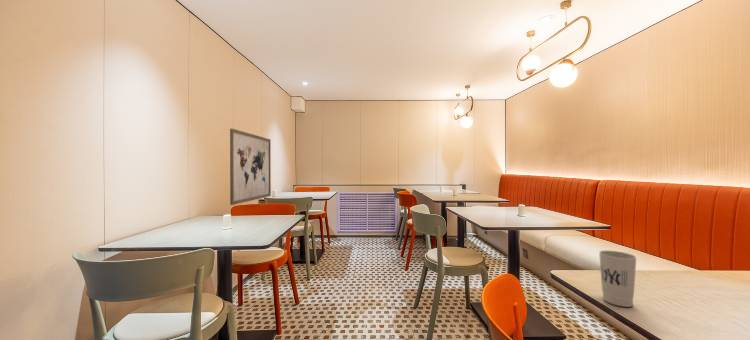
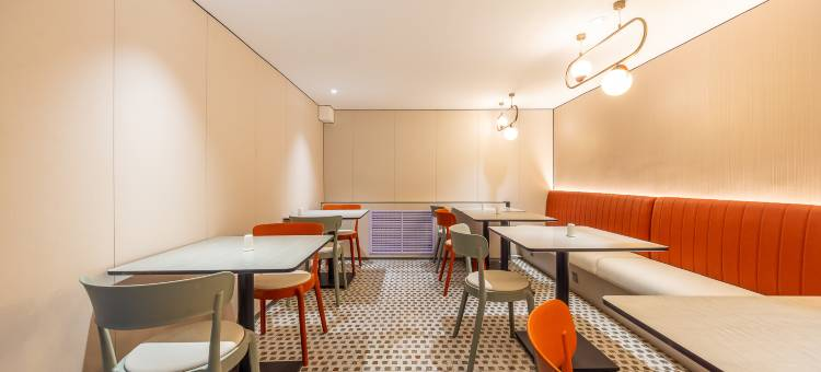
- wall art (253, 167)
- cup (617, 278)
